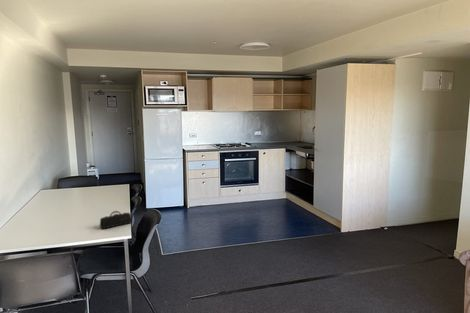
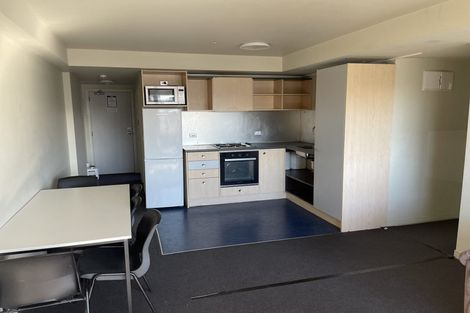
- pencil case (116, 217)
